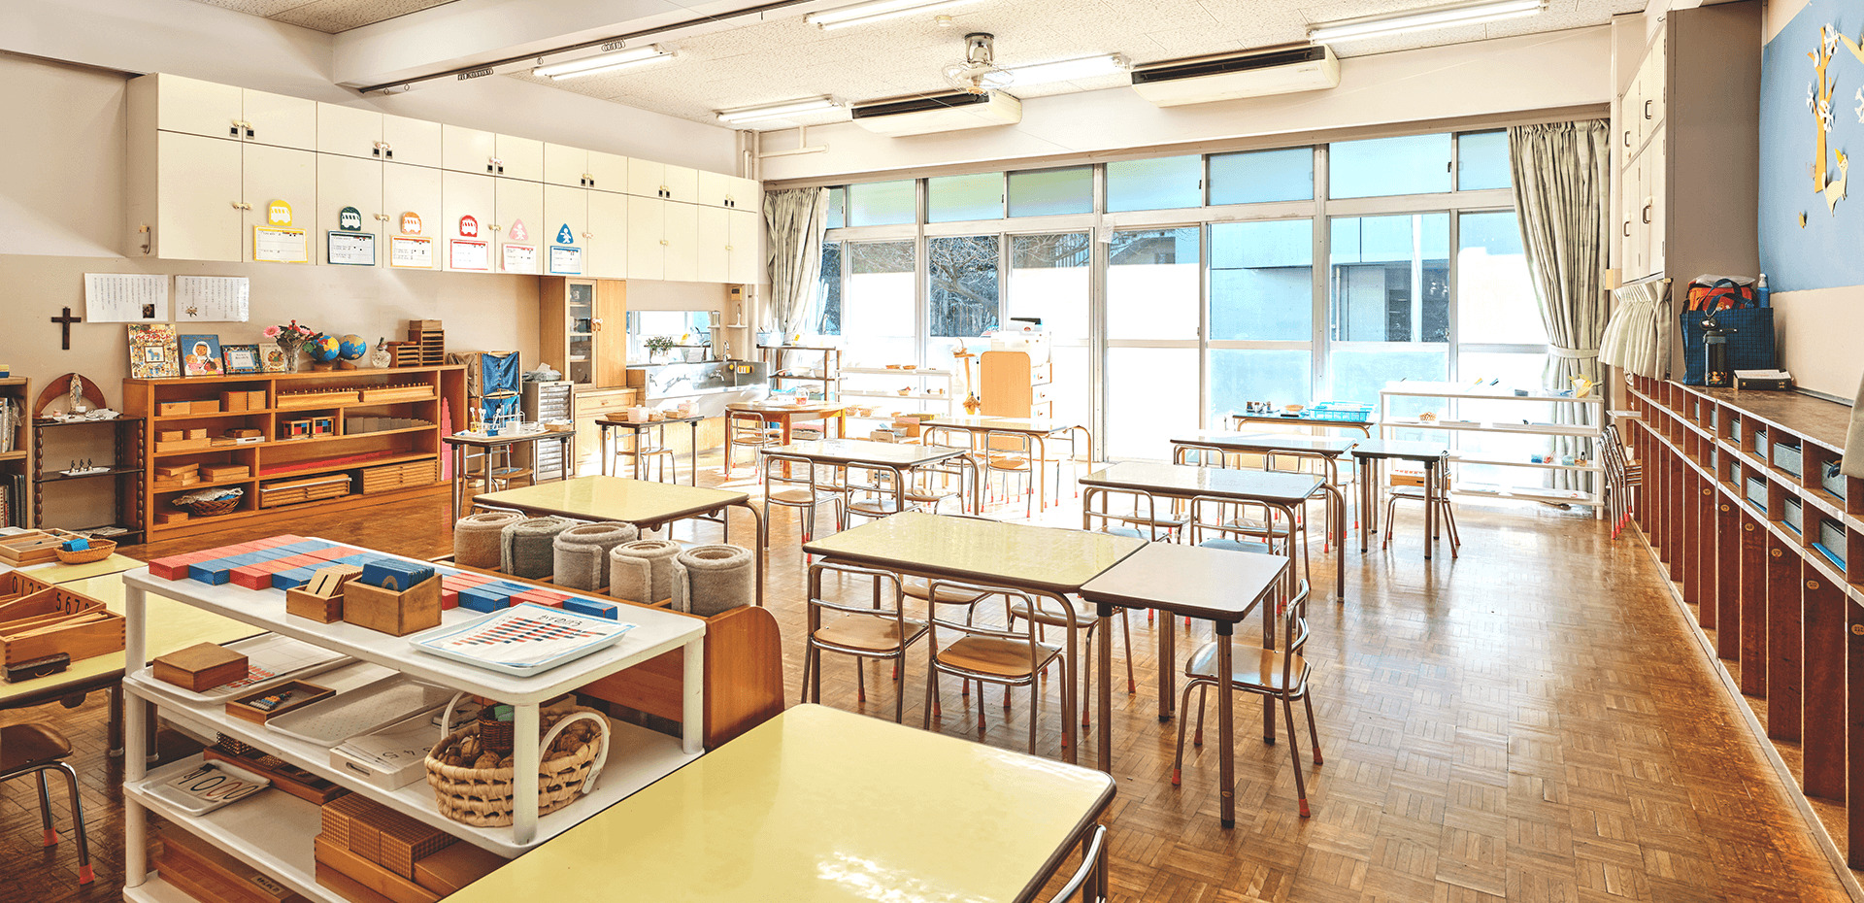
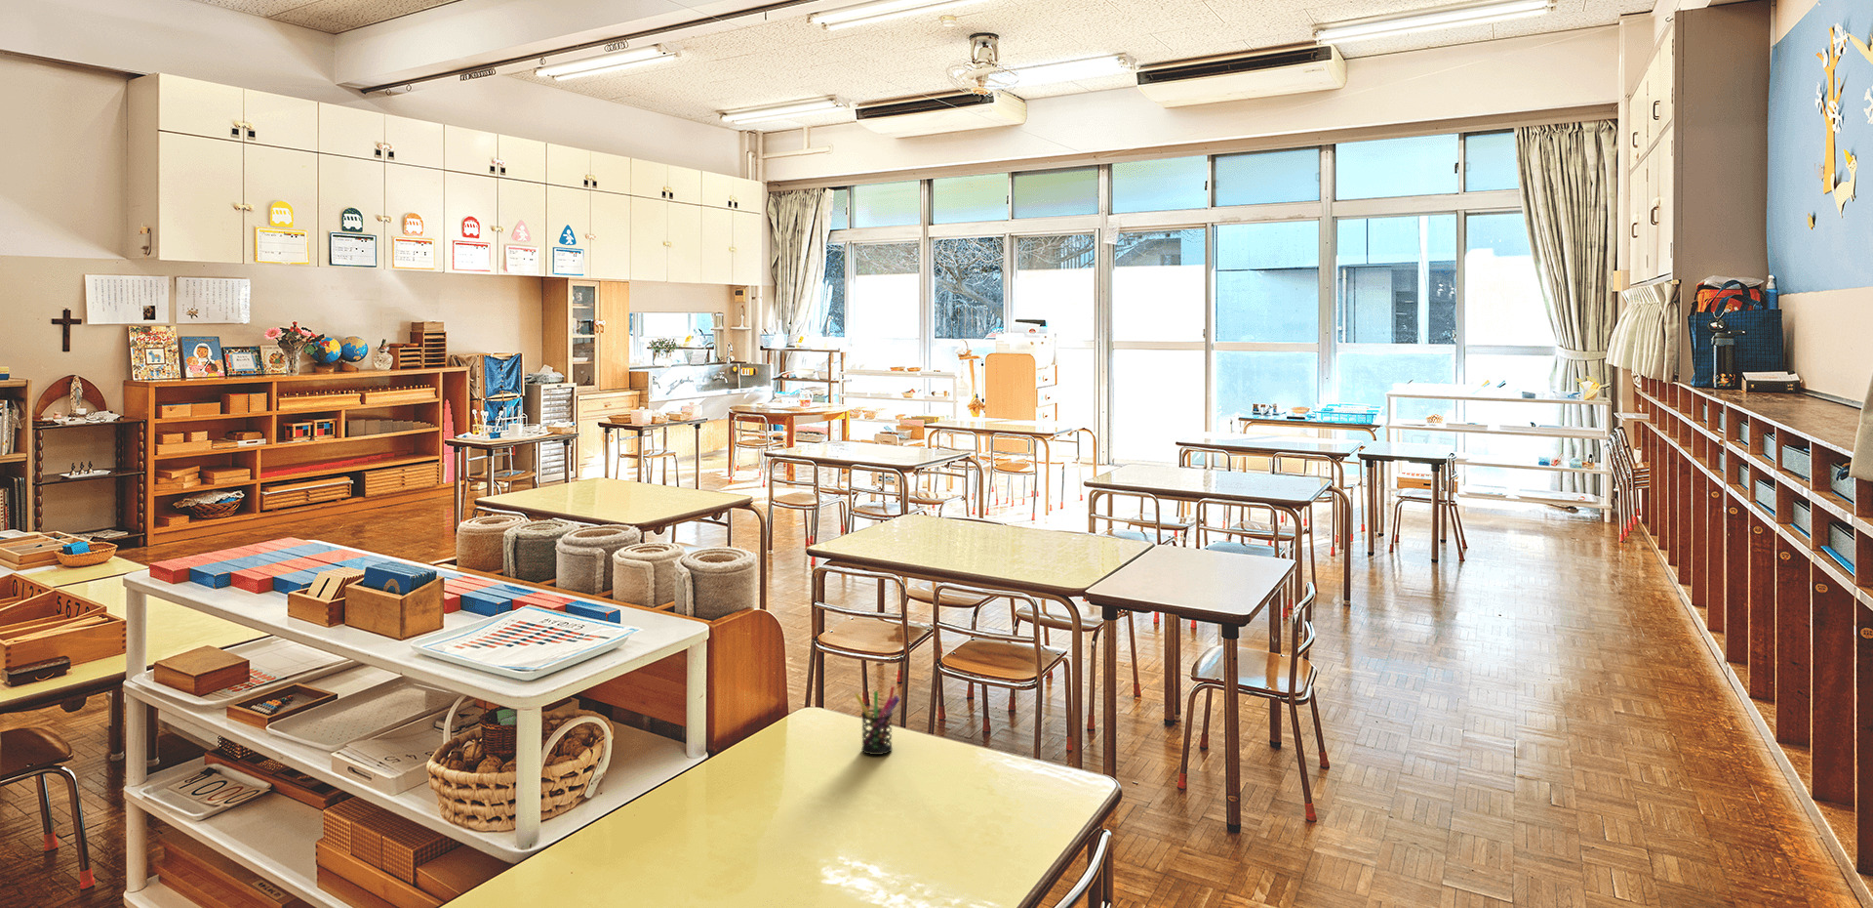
+ pen holder (878, 717)
